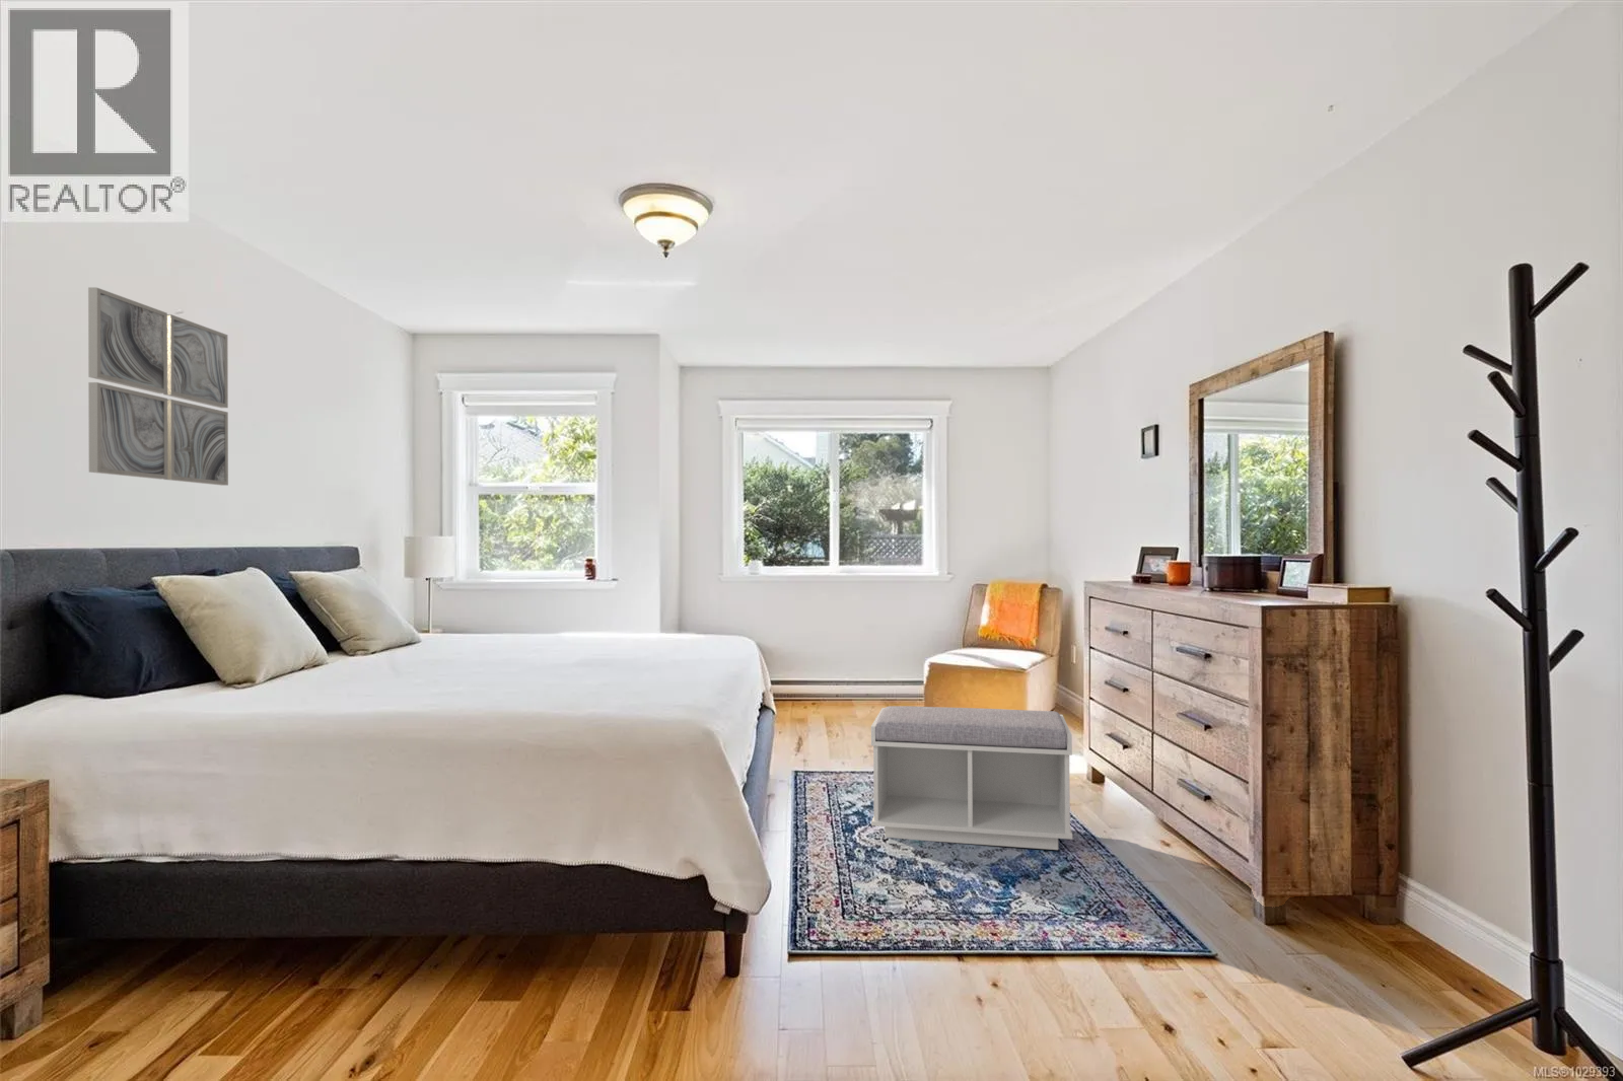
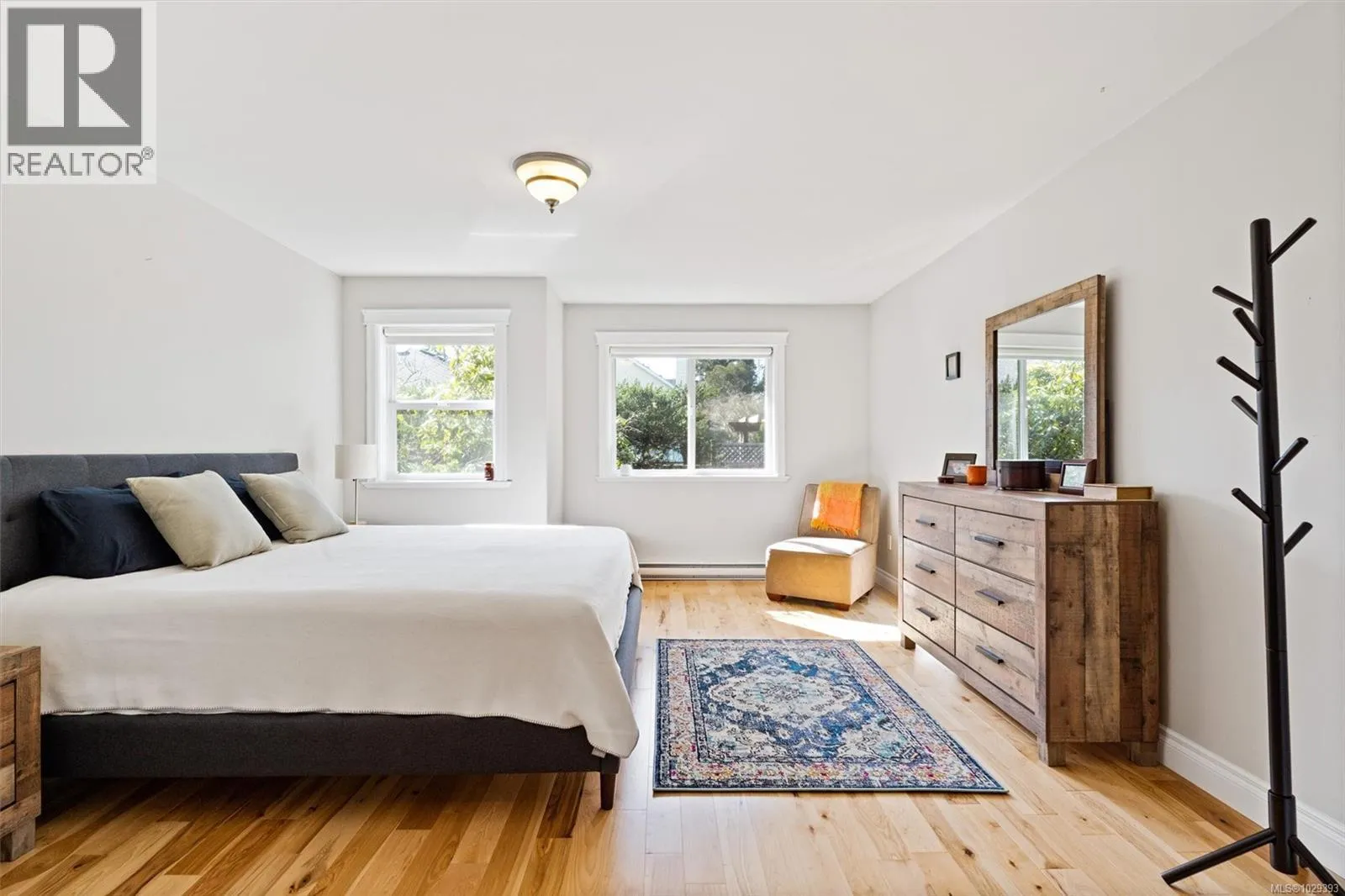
- bench (970, 772)
- wall art (165, 395)
